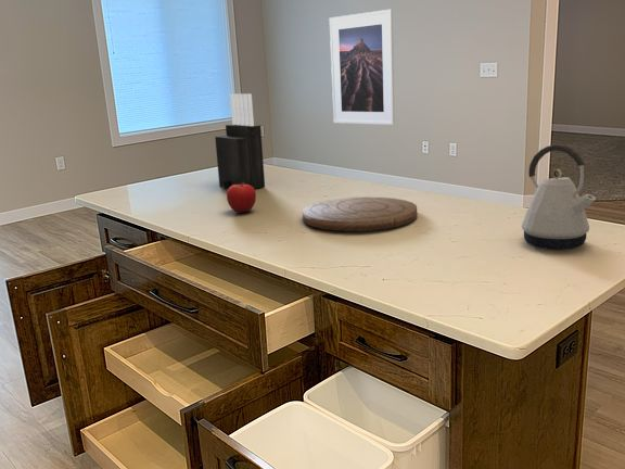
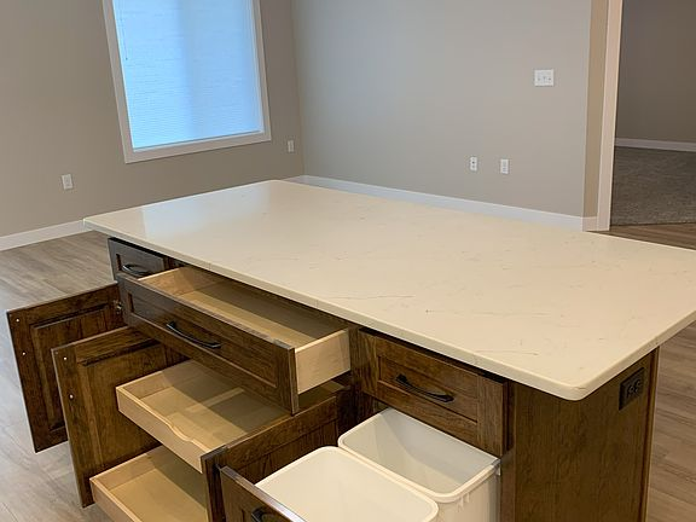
- fruit (241, 197)
- knife block (235, 141)
- cutting board (359, 212)
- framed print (360, 69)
- kettle (558, 195)
